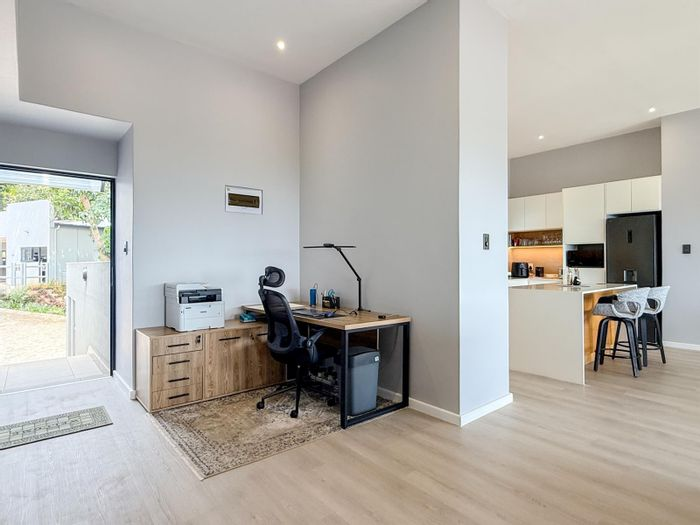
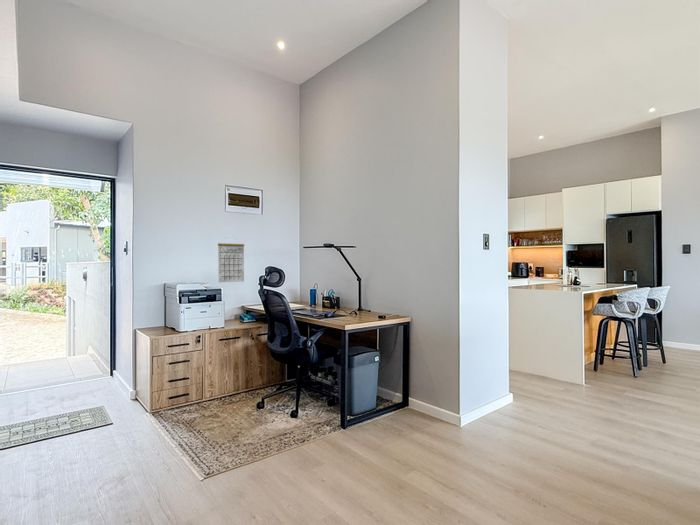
+ calendar (231, 258)
